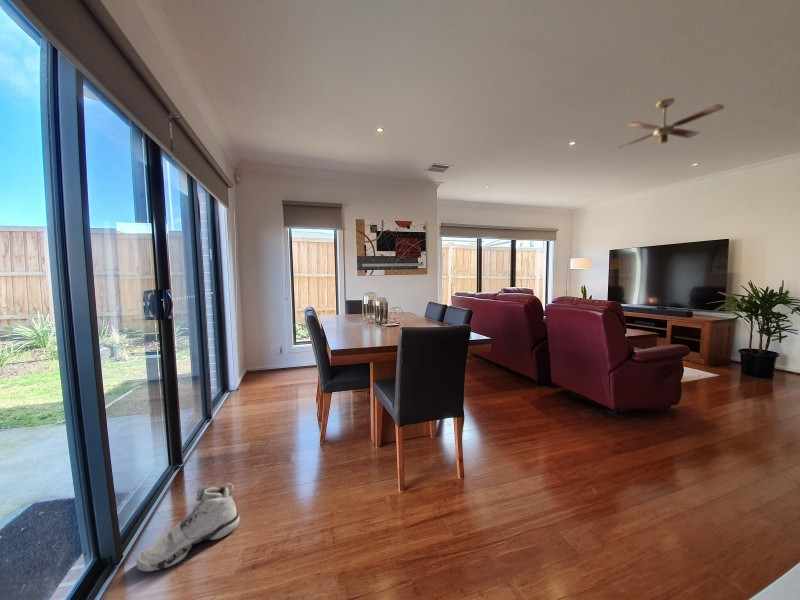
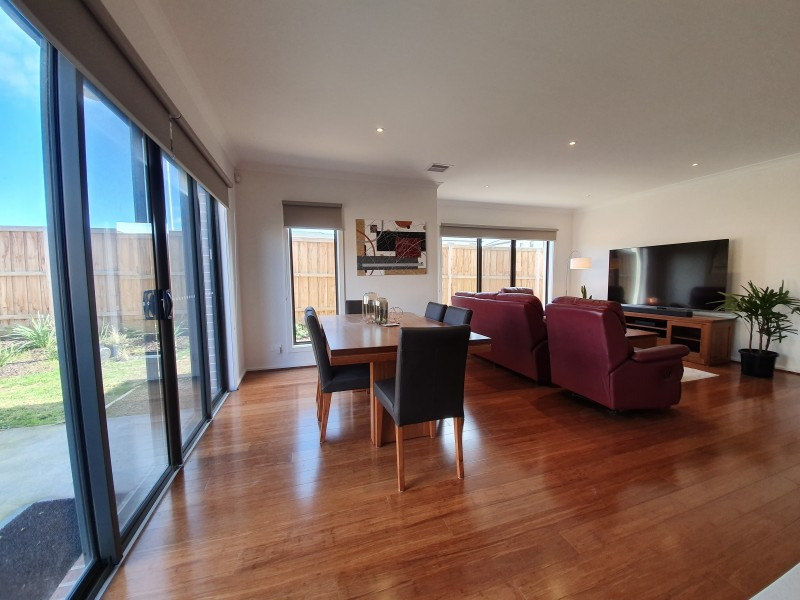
- ceiling fan (664, 122)
- sneaker (192, 521)
